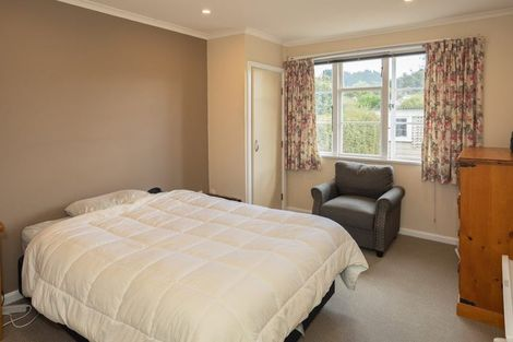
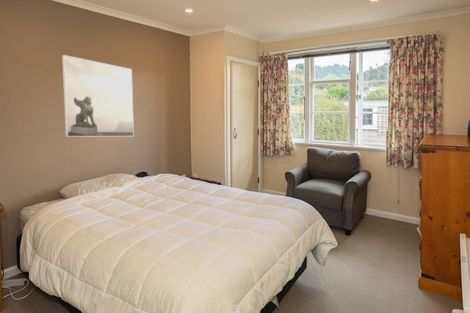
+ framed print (101, 100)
